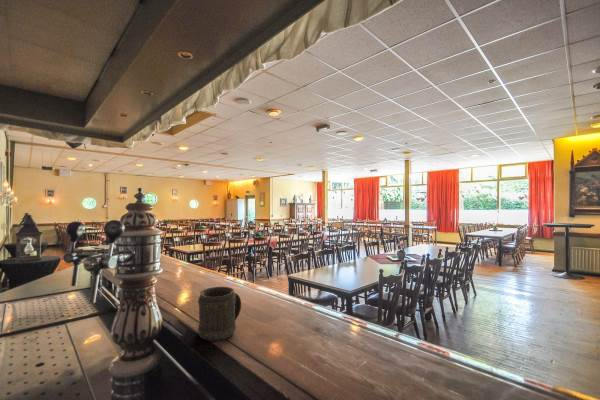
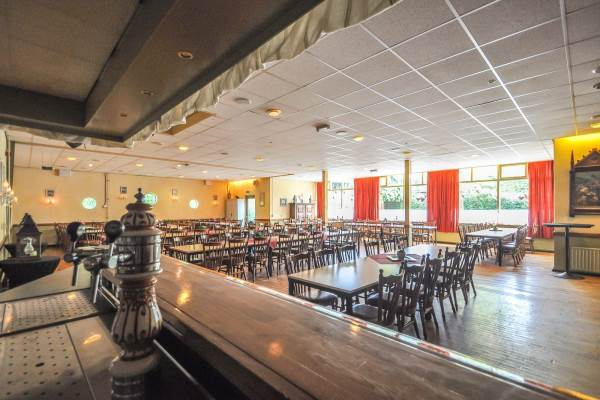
- beer mug (222, 309)
